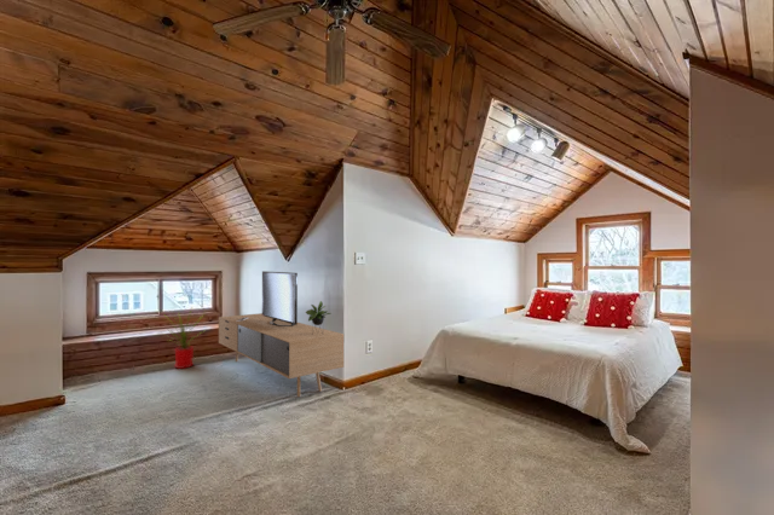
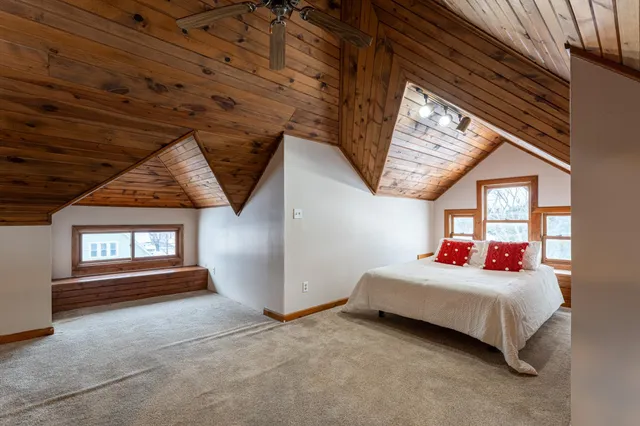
- house plant (184, 336)
- media console (275, 323)
